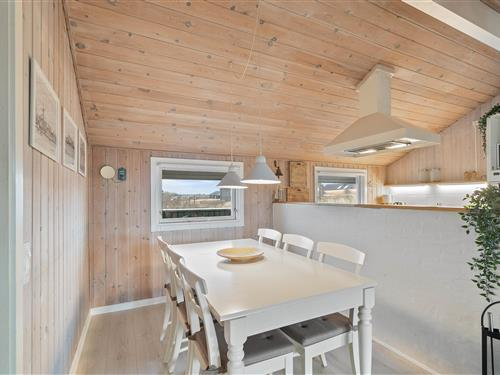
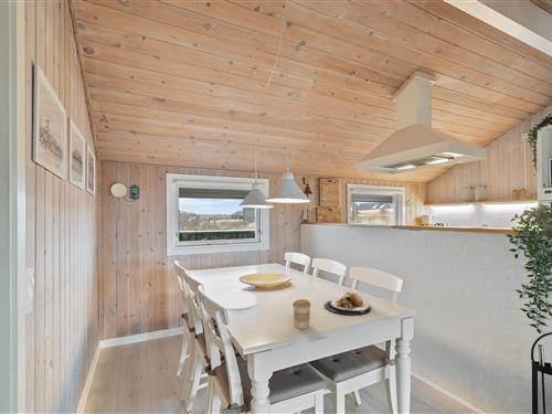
+ coffee cup (301, 312)
+ plate (347, 300)
+ plate (235, 296)
